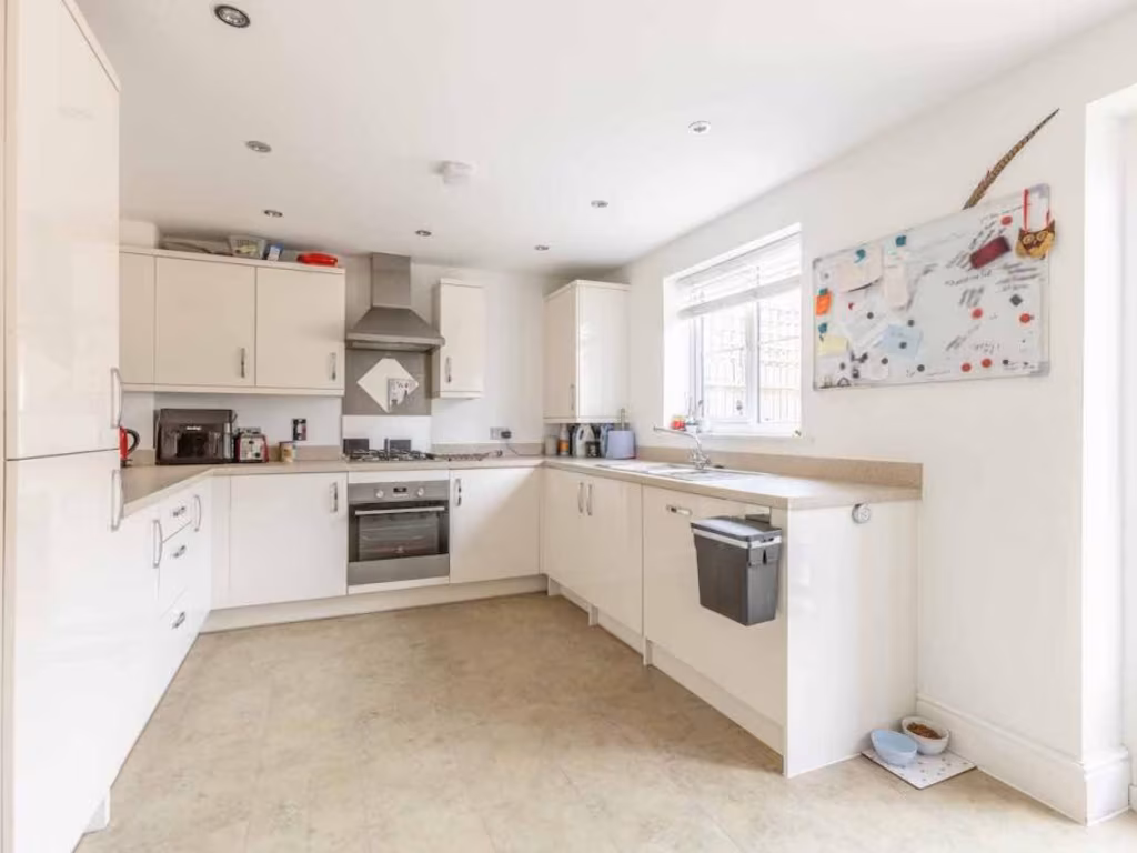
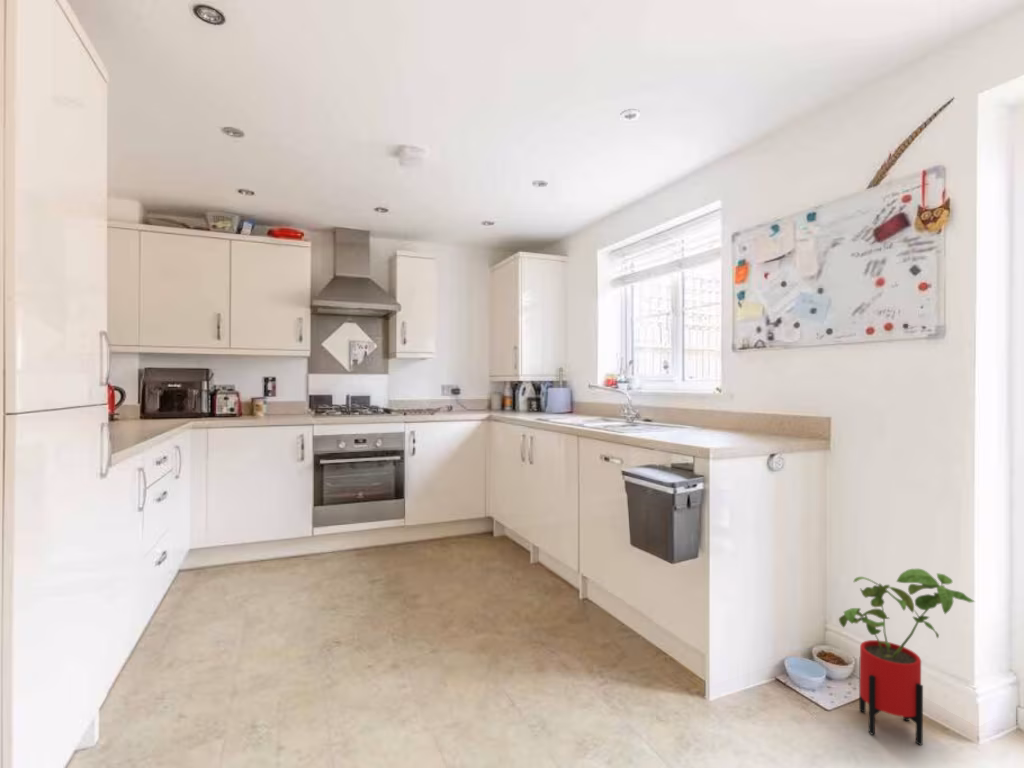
+ house plant (894, 646)
